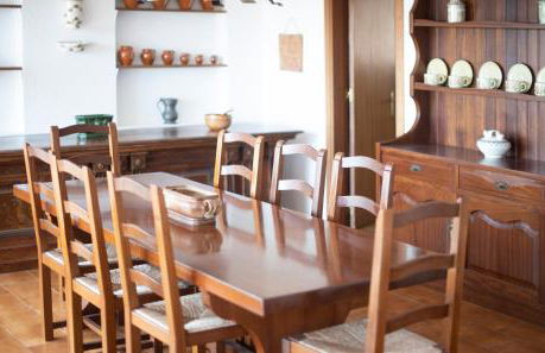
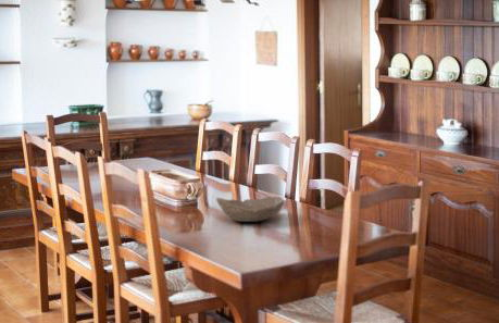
+ bowl (250, 208)
